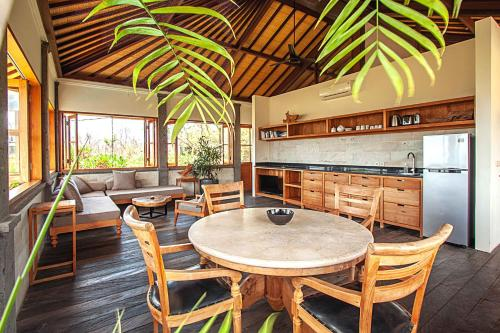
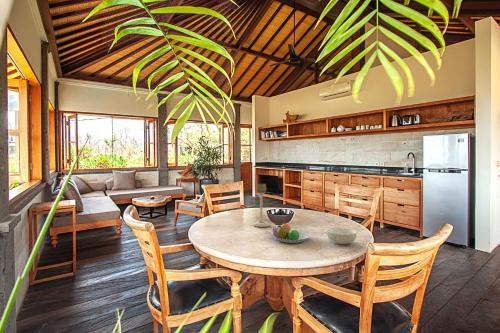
+ cereal bowl (341, 236)
+ candle holder (261, 204)
+ fruit bowl (290, 231)
